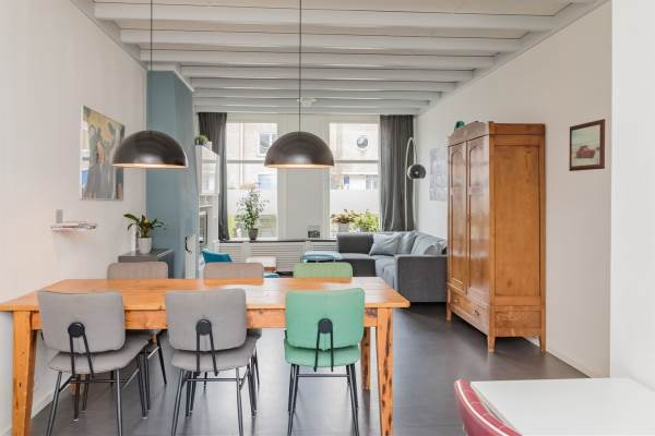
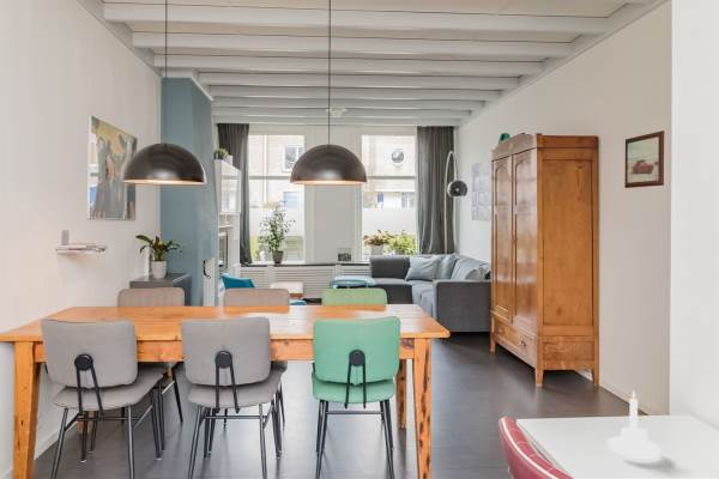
+ candle holder (633, 420)
